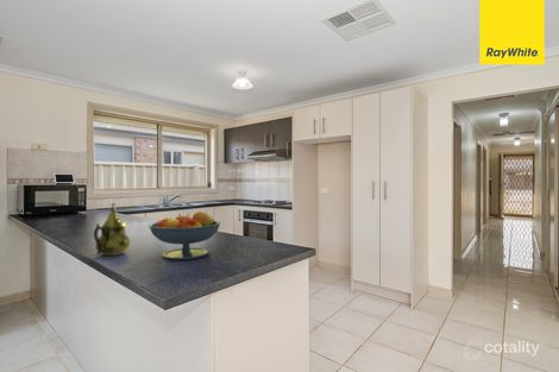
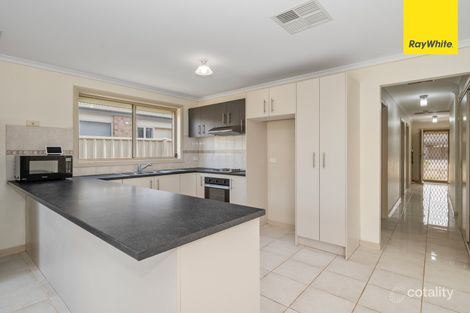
- teapot (112, 228)
- fruit bowl (186, 233)
